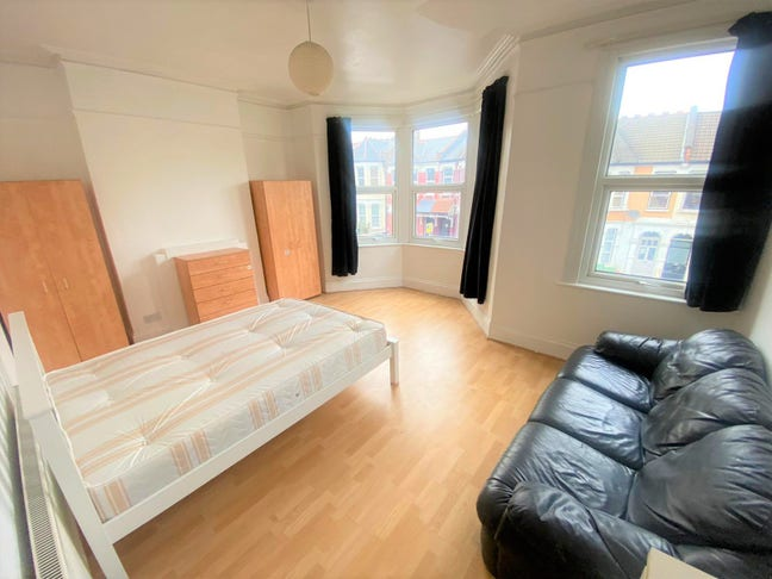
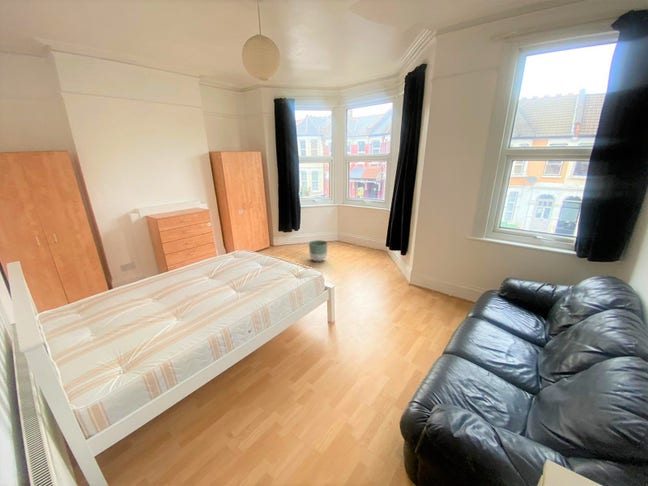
+ planter (318, 251)
